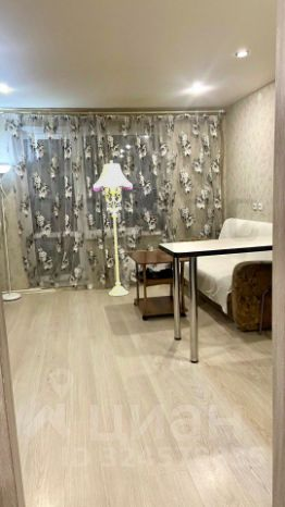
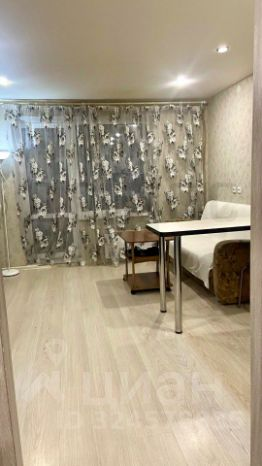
- floor lamp (114, 228)
